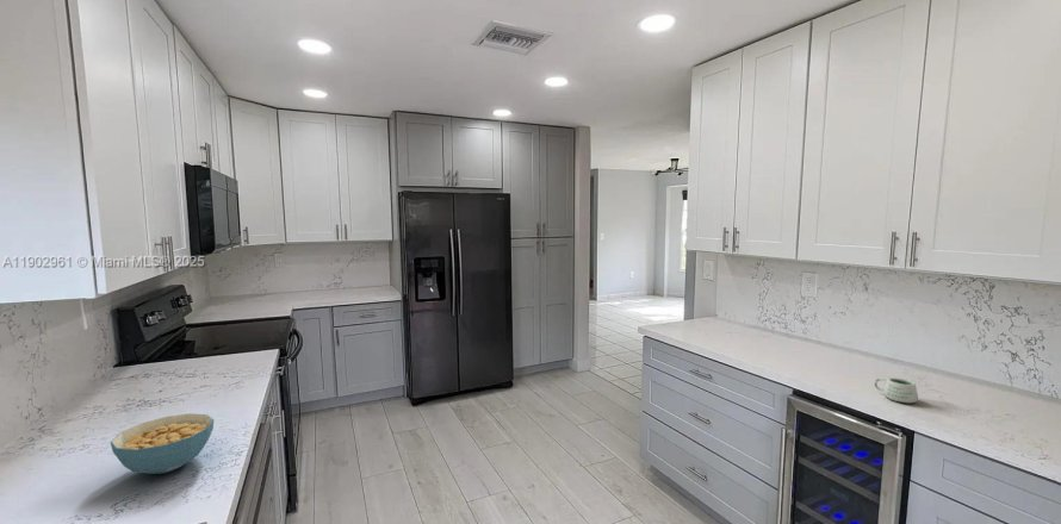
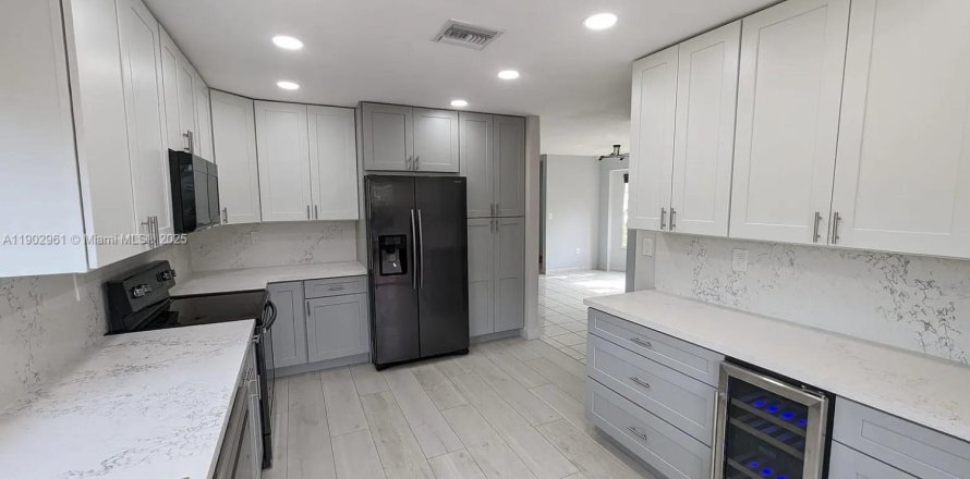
- mug (894, 388)
- cereal bowl (166, 448)
